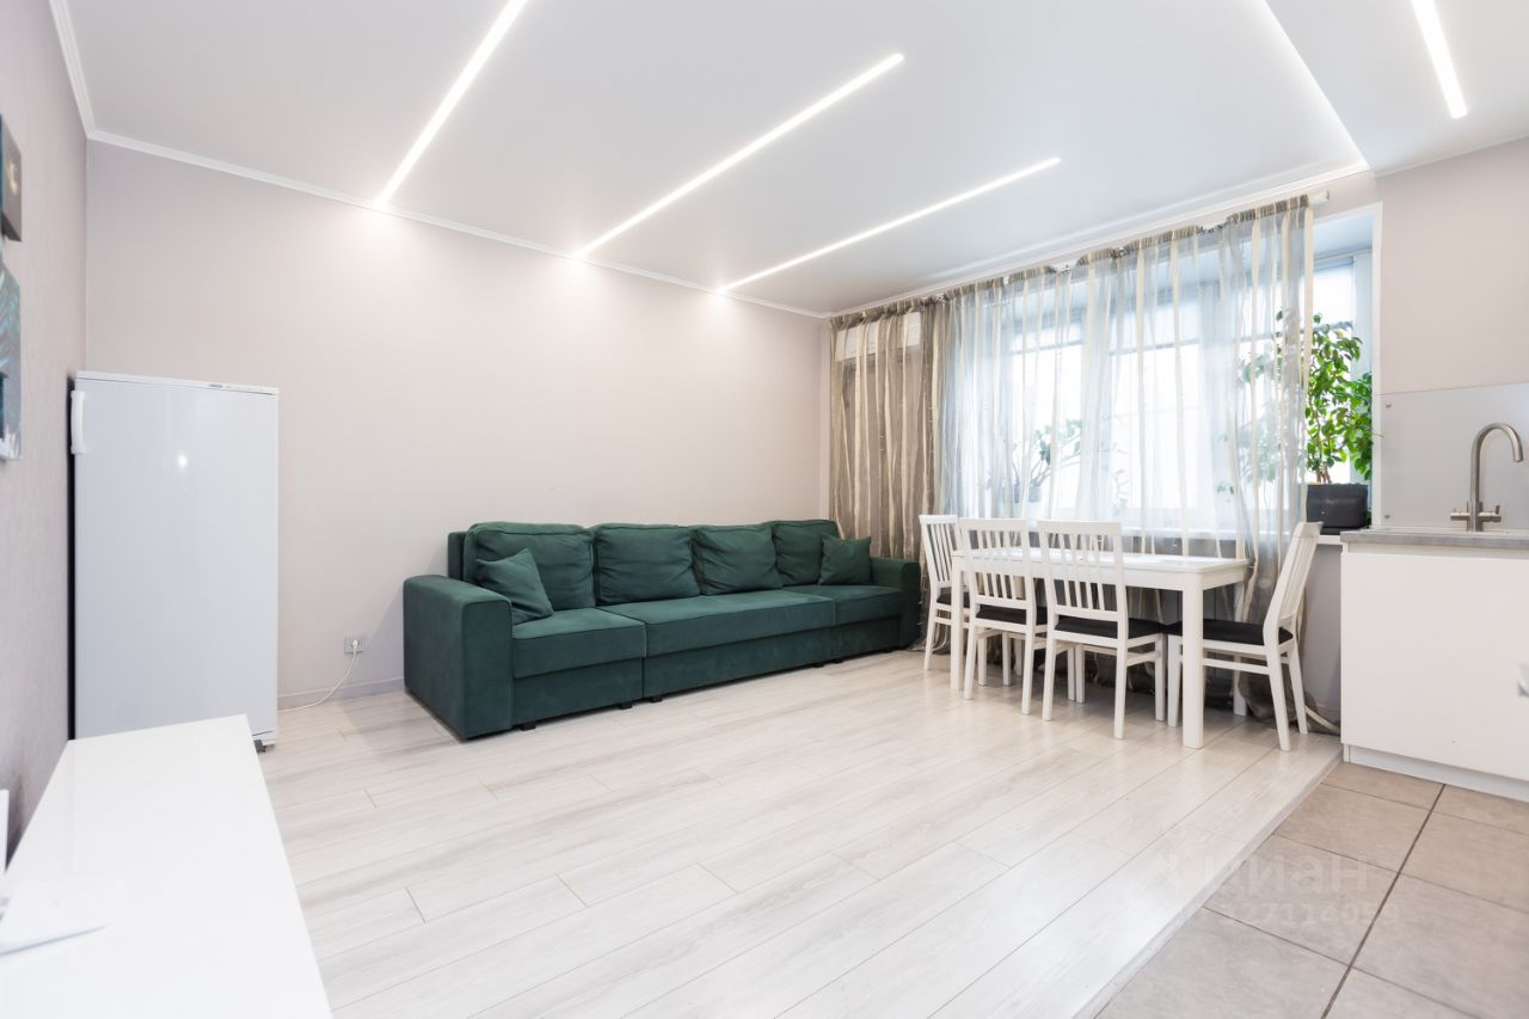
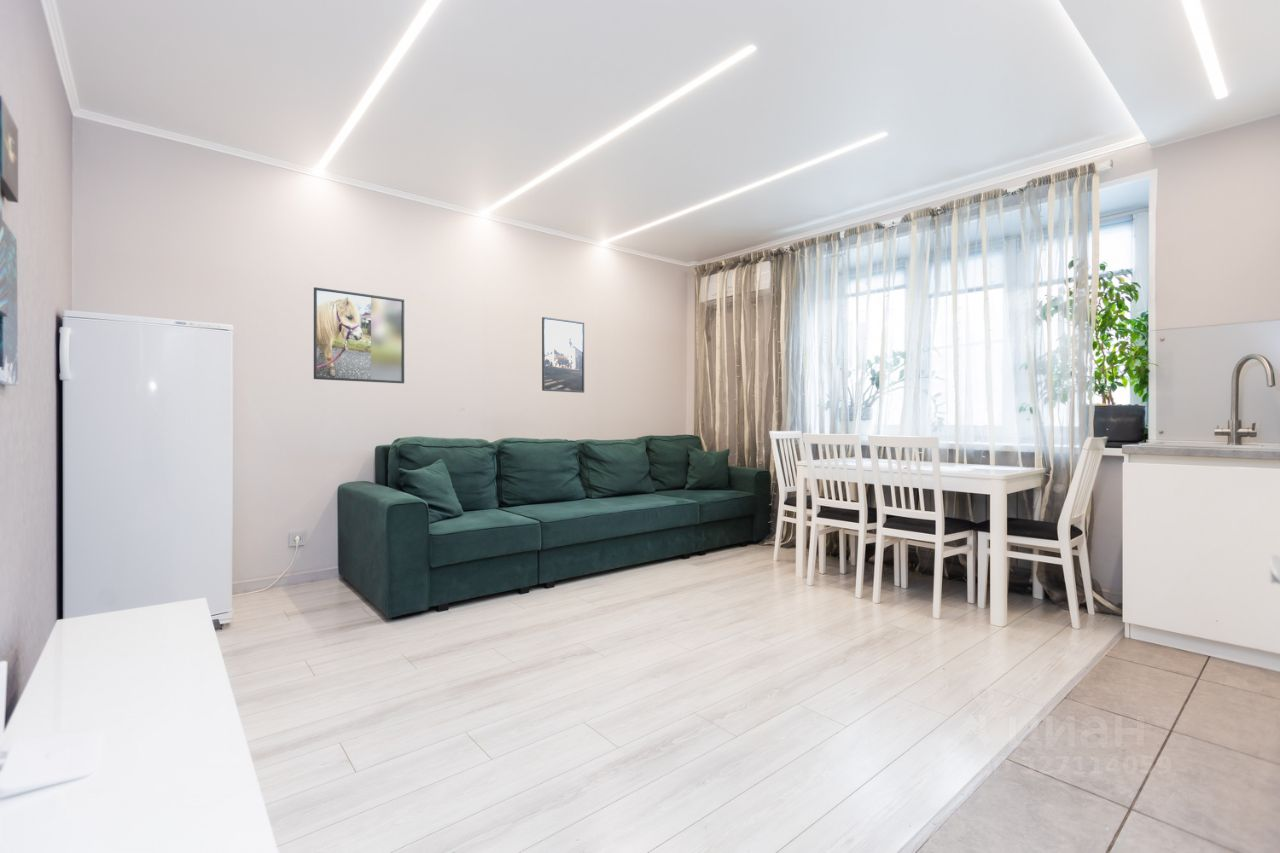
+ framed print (361, 337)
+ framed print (563, 355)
